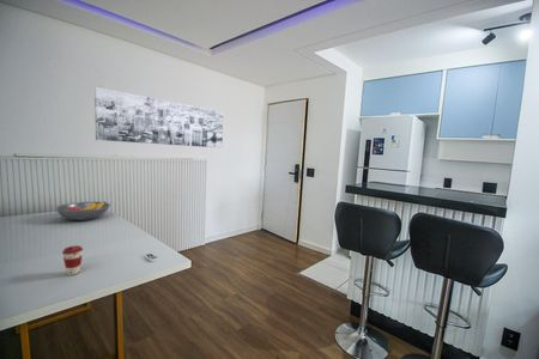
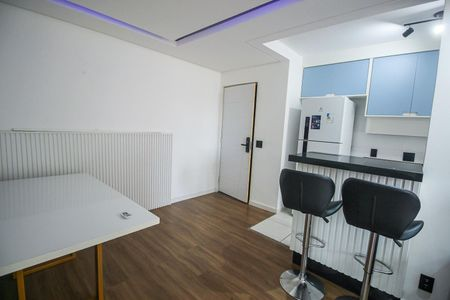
- coffee cup (73, 260)
- wall art (170, 123)
- fruit bowl (84, 209)
